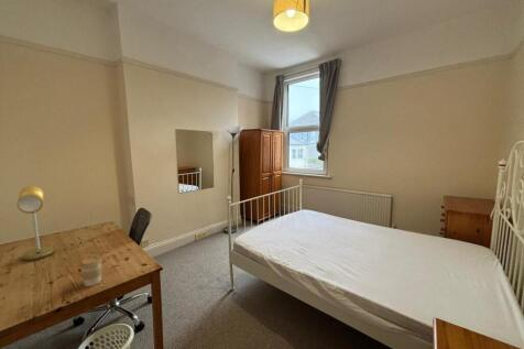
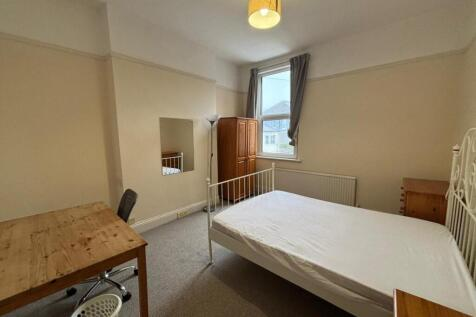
- desk lamp (34, 221)
- coffee cup (91, 270)
